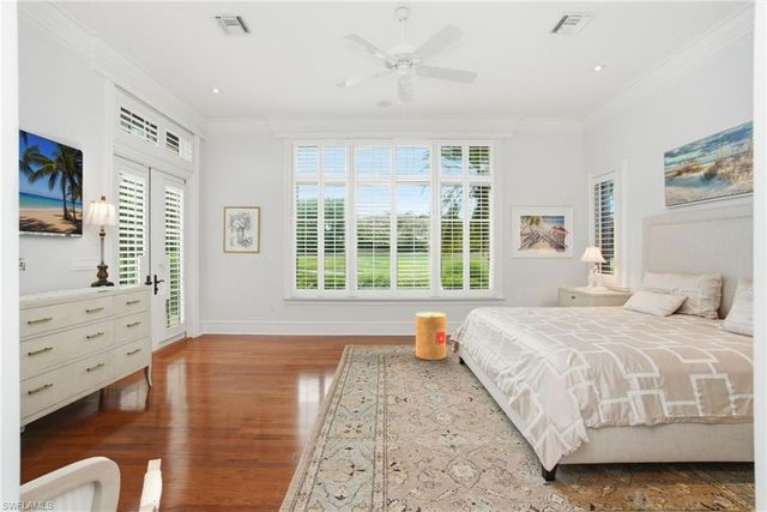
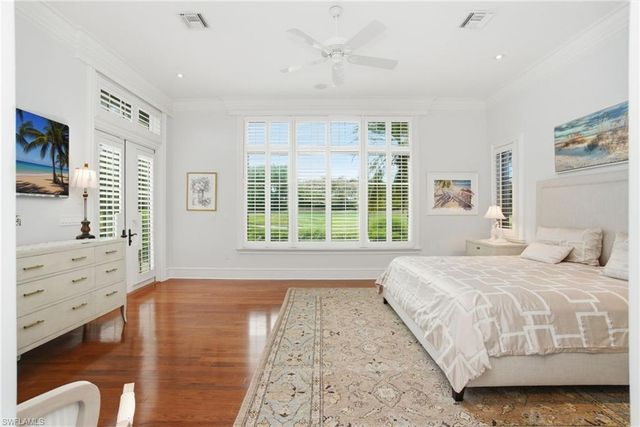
- basket (430, 335)
